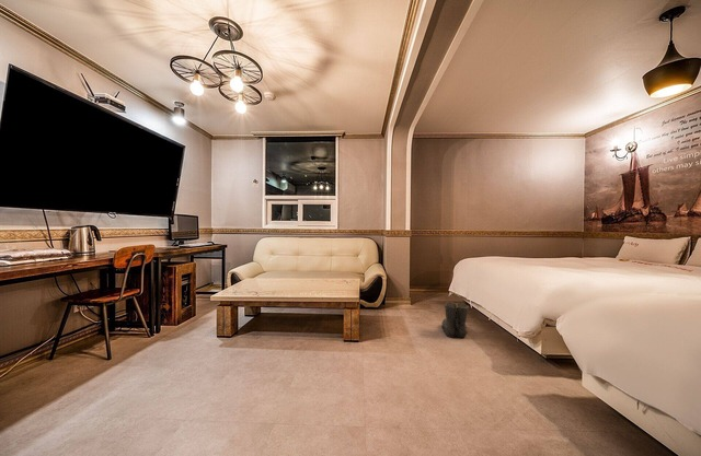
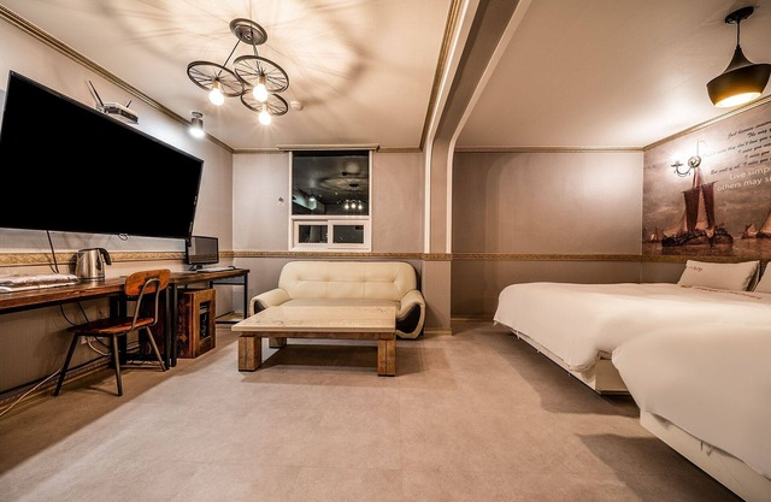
- boots (455, 316)
